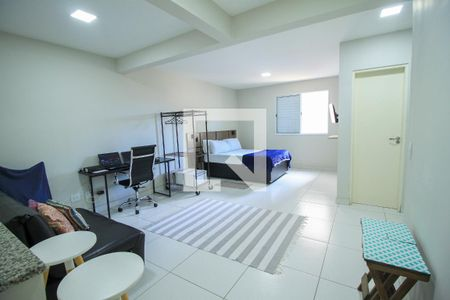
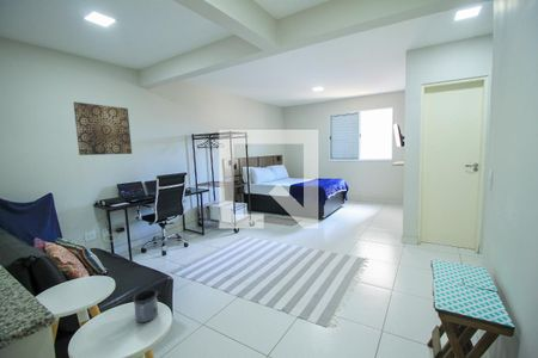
+ wall art (104, 130)
+ mug (145, 308)
